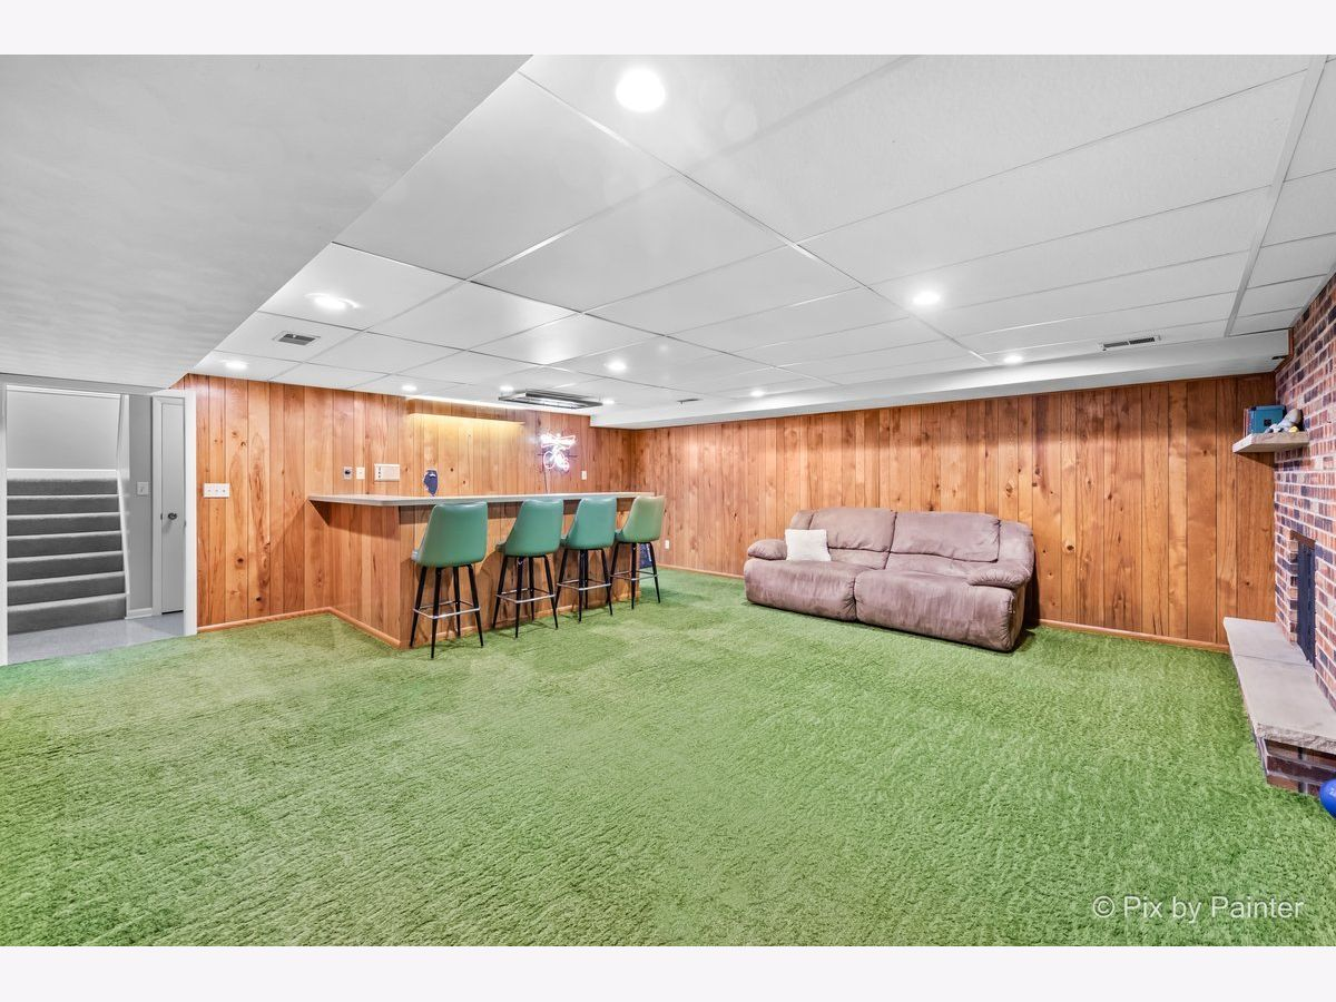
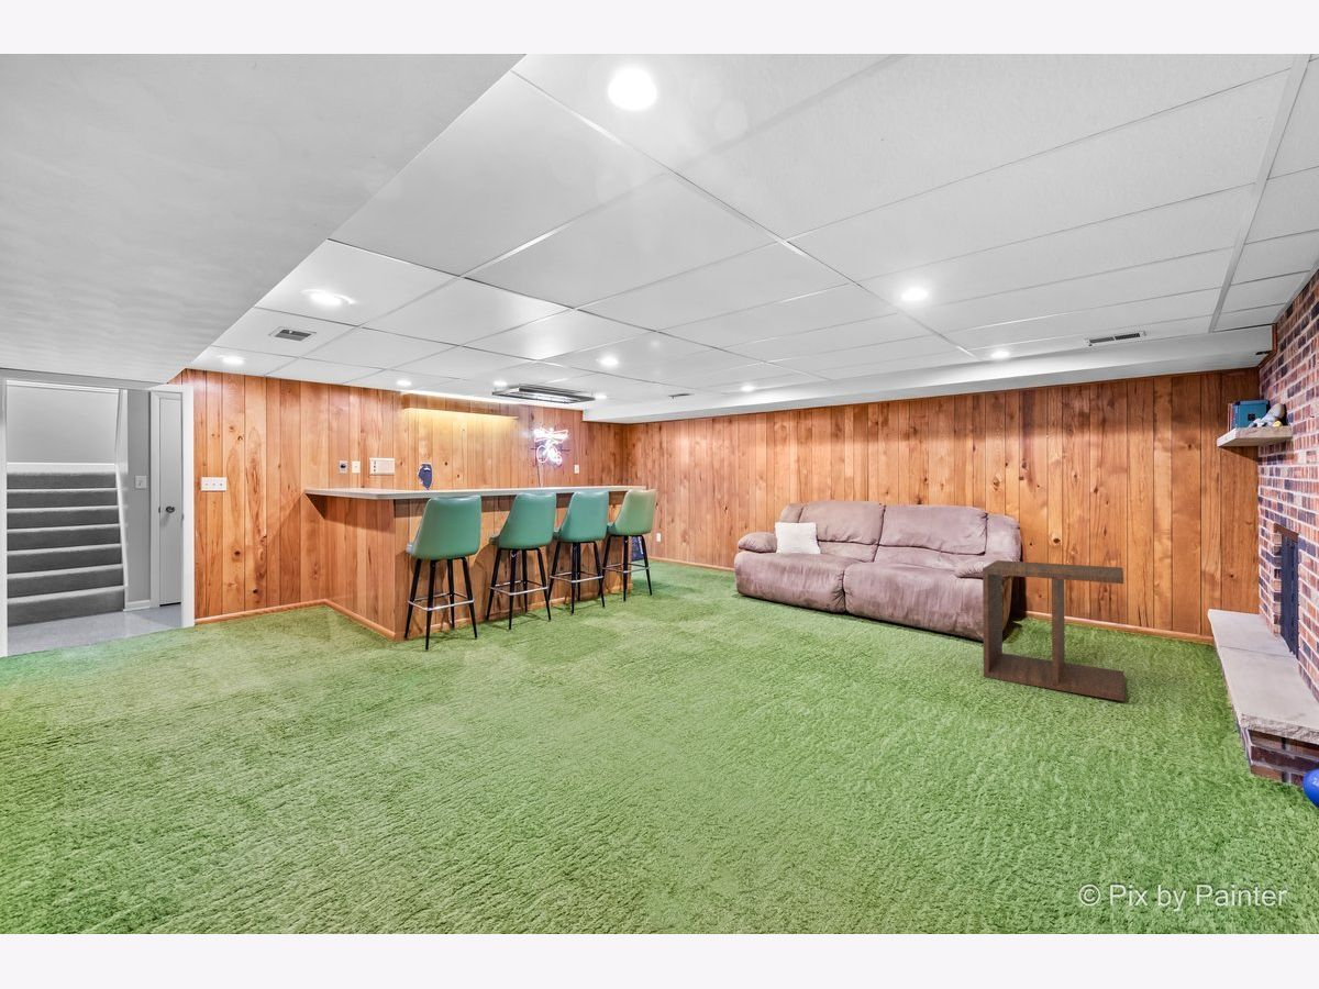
+ side table (1053, 622)
